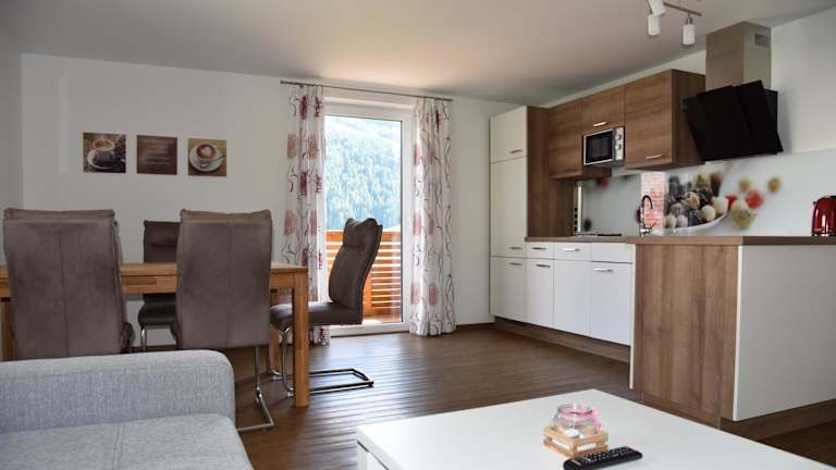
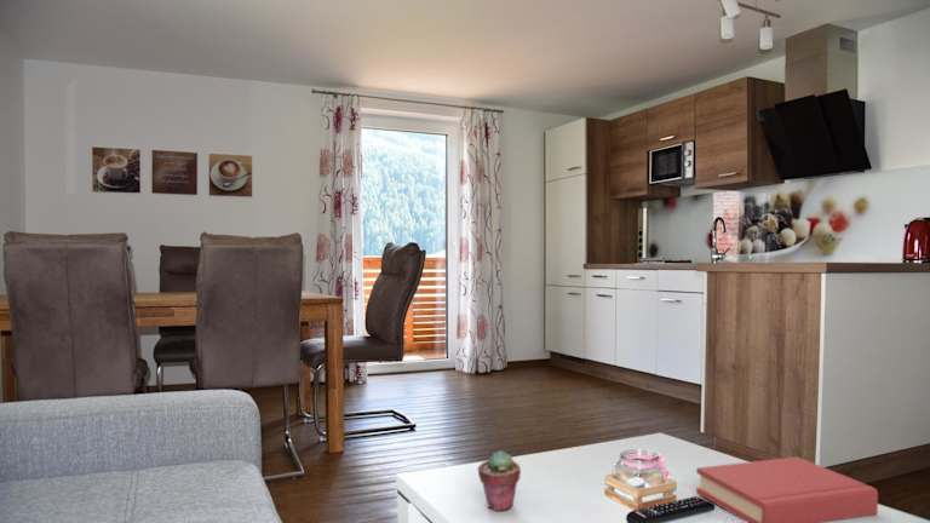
+ potted succulent (499, 477)
+ hardback book (782, 490)
